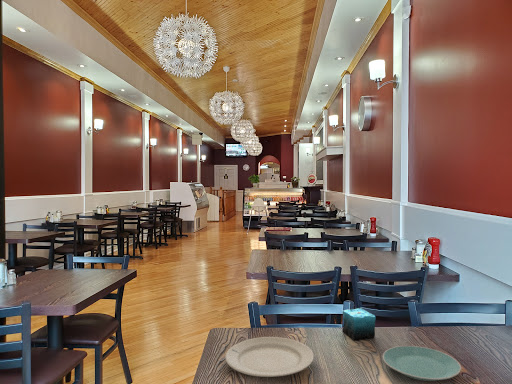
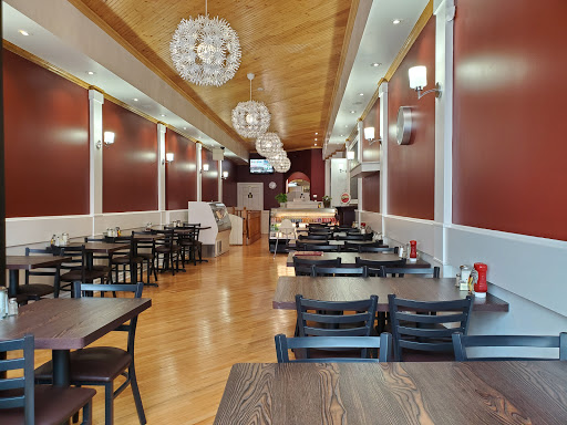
- plate (420, 364)
- candle (358, 319)
- chinaware (269, 358)
